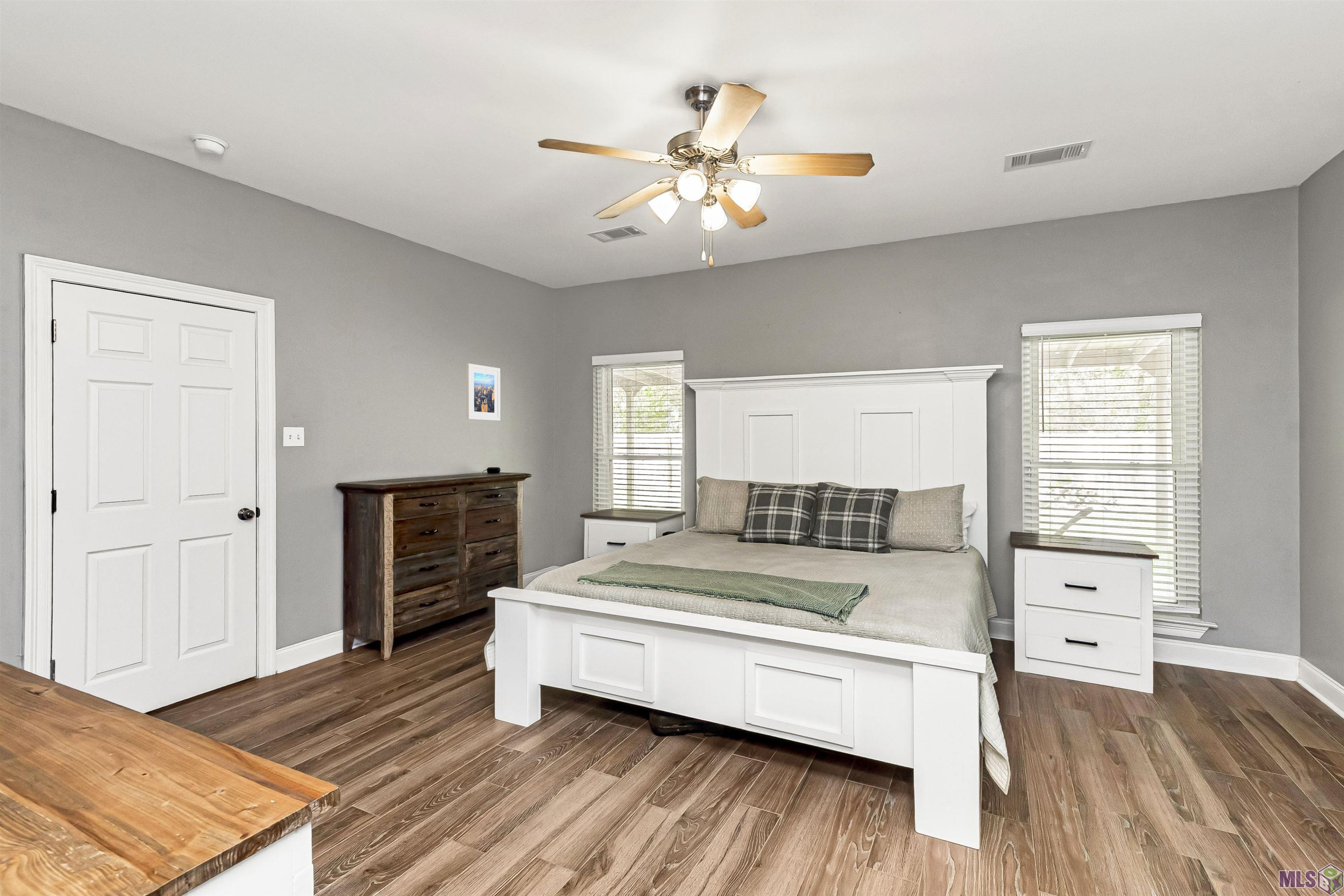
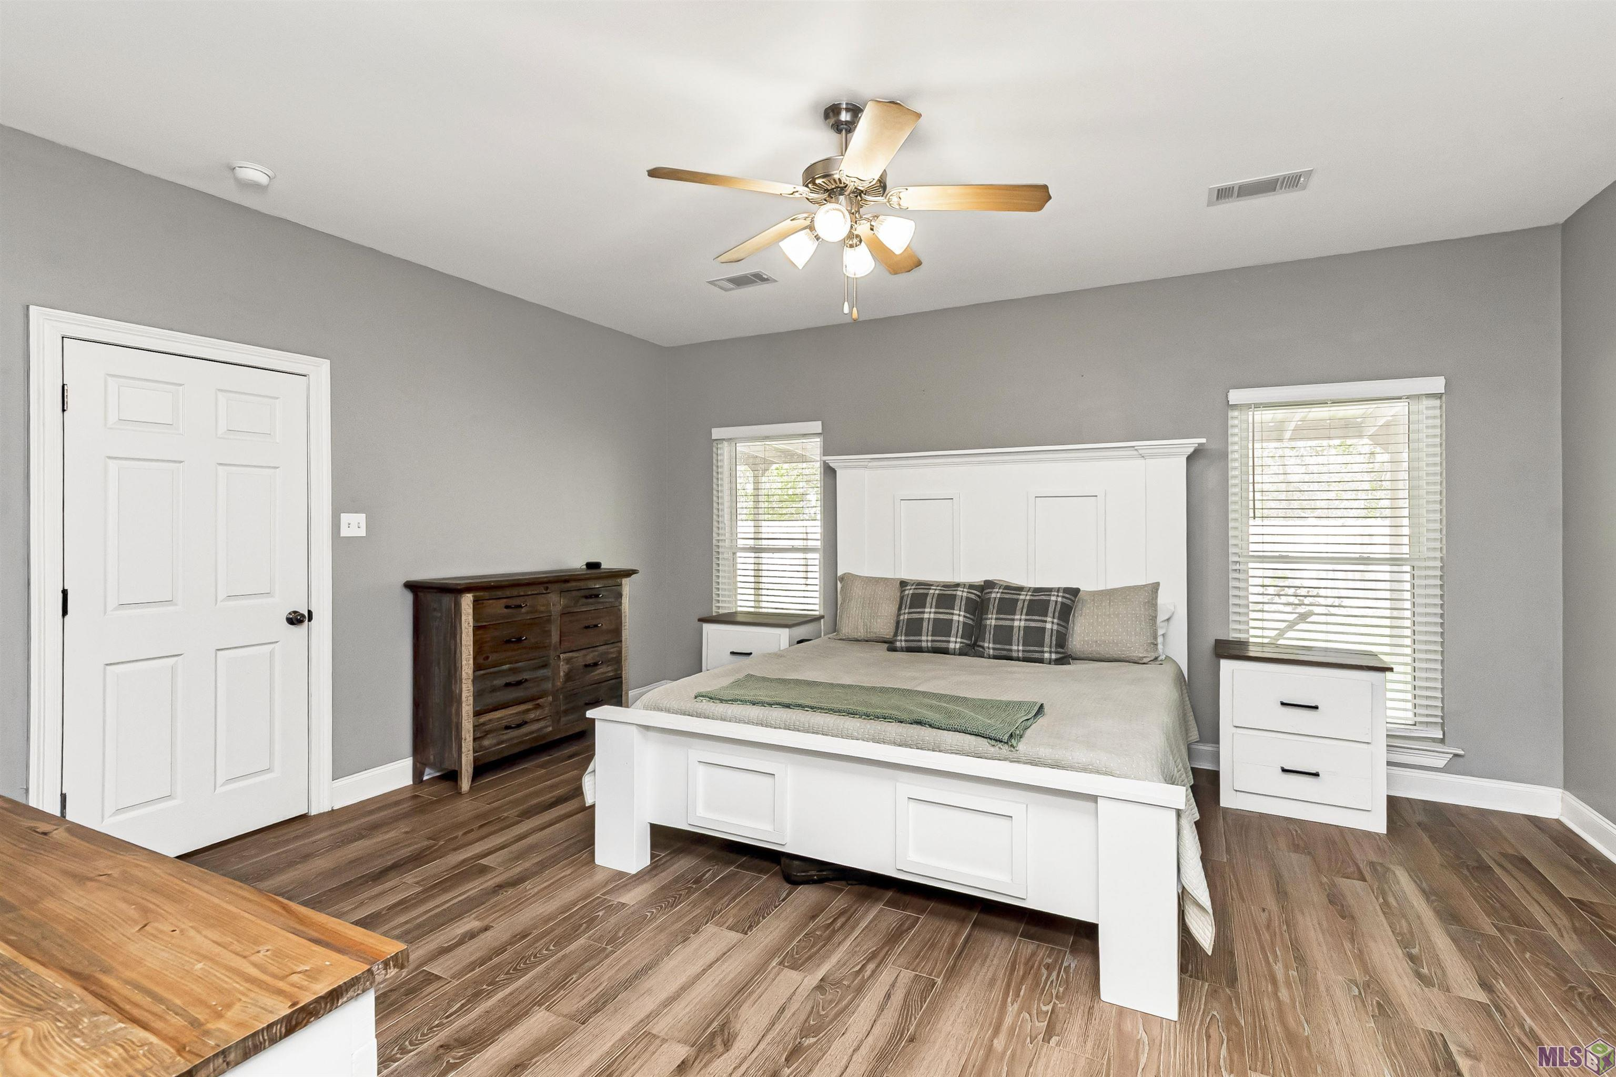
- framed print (483, 393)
